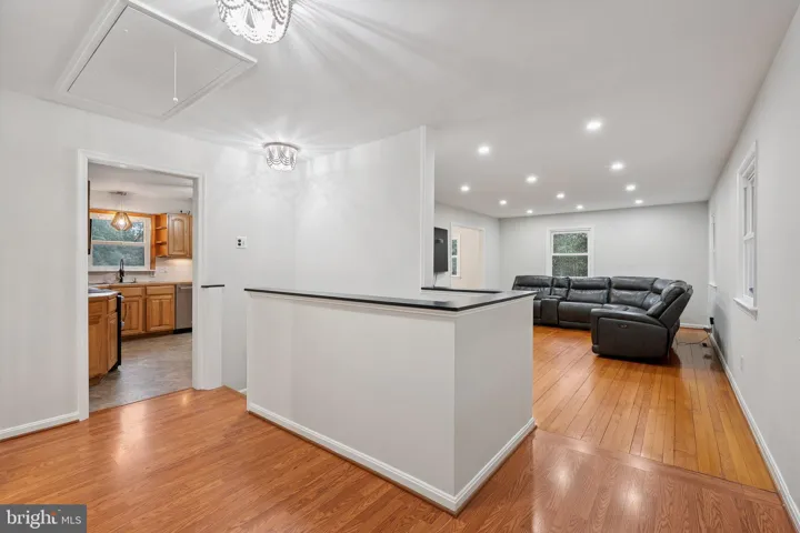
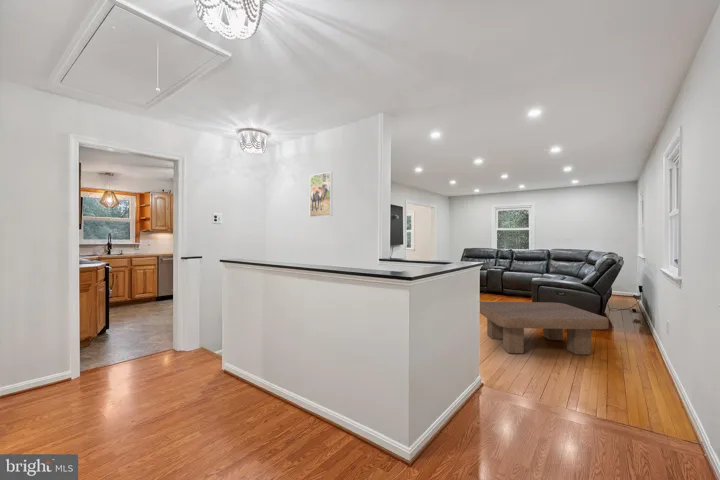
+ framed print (320, 195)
+ coffee table (534, 326)
